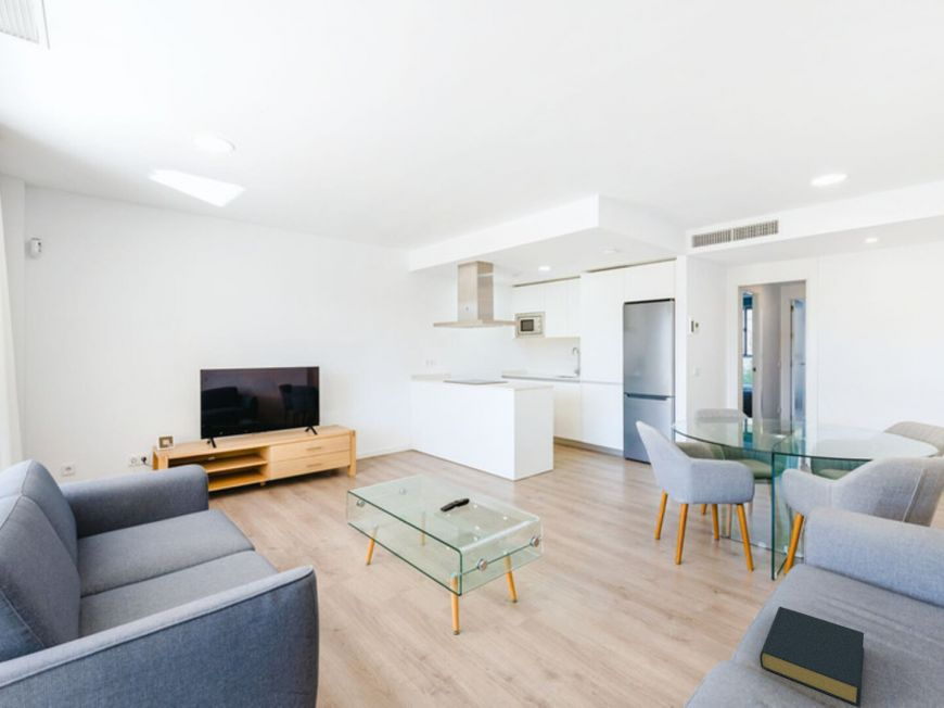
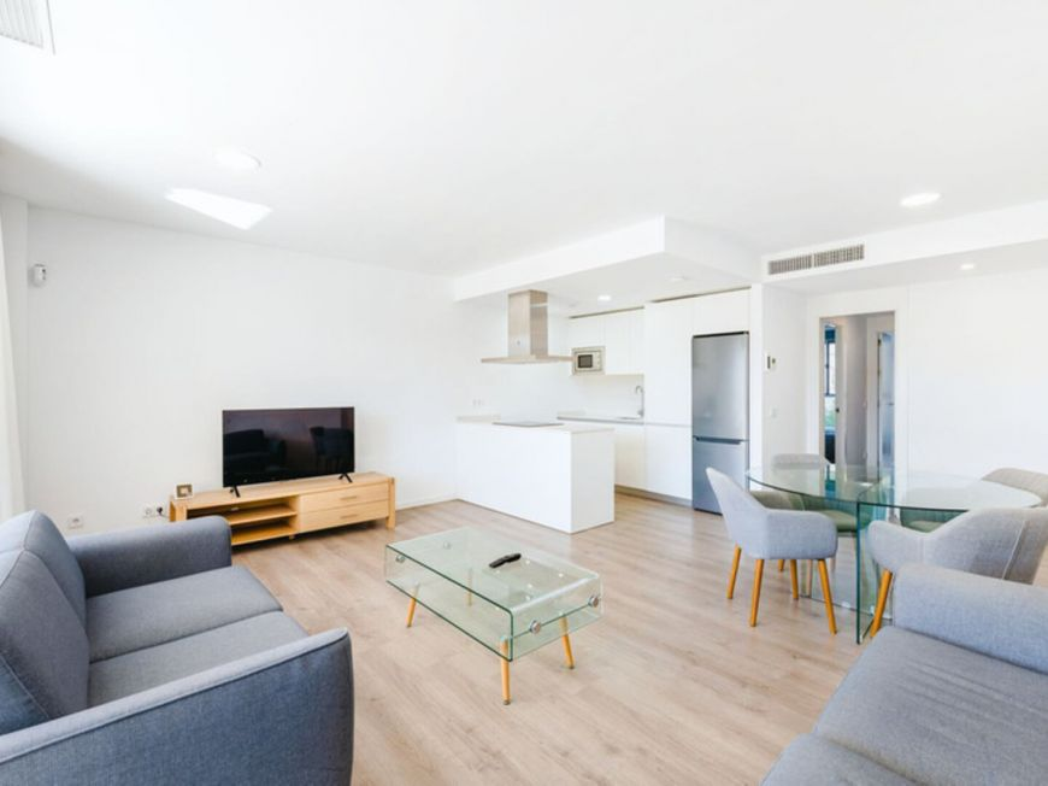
- hardback book (813, 648)
